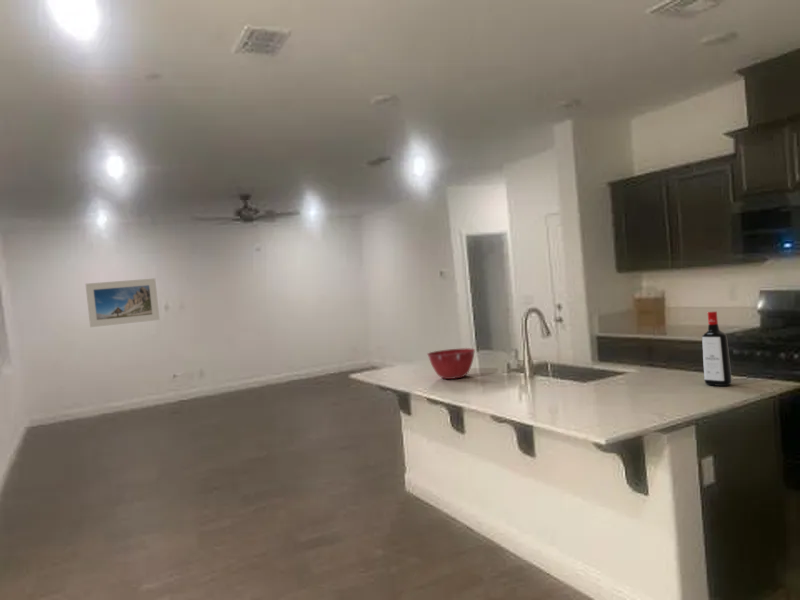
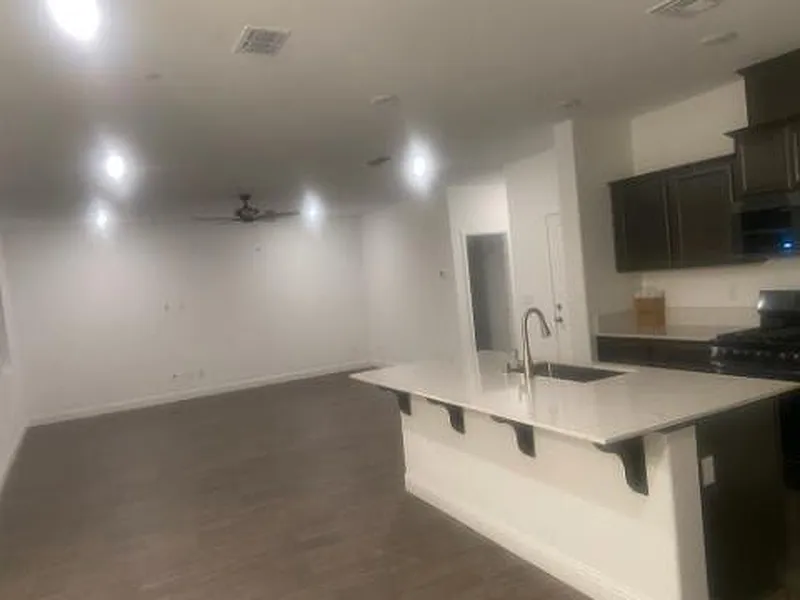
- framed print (123, 302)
- mixing bowl (452, 364)
- liquor bottle (715, 348)
